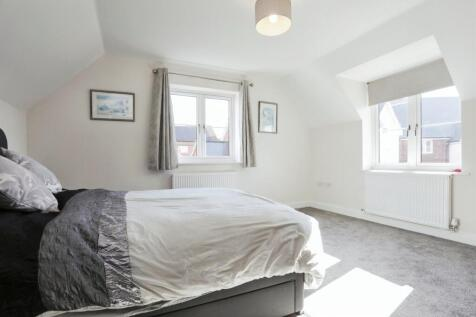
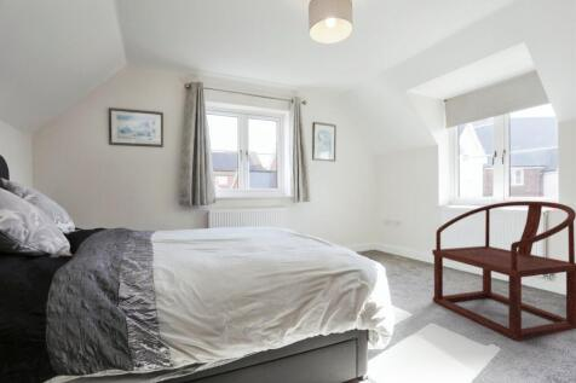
+ armchair (503, 256)
